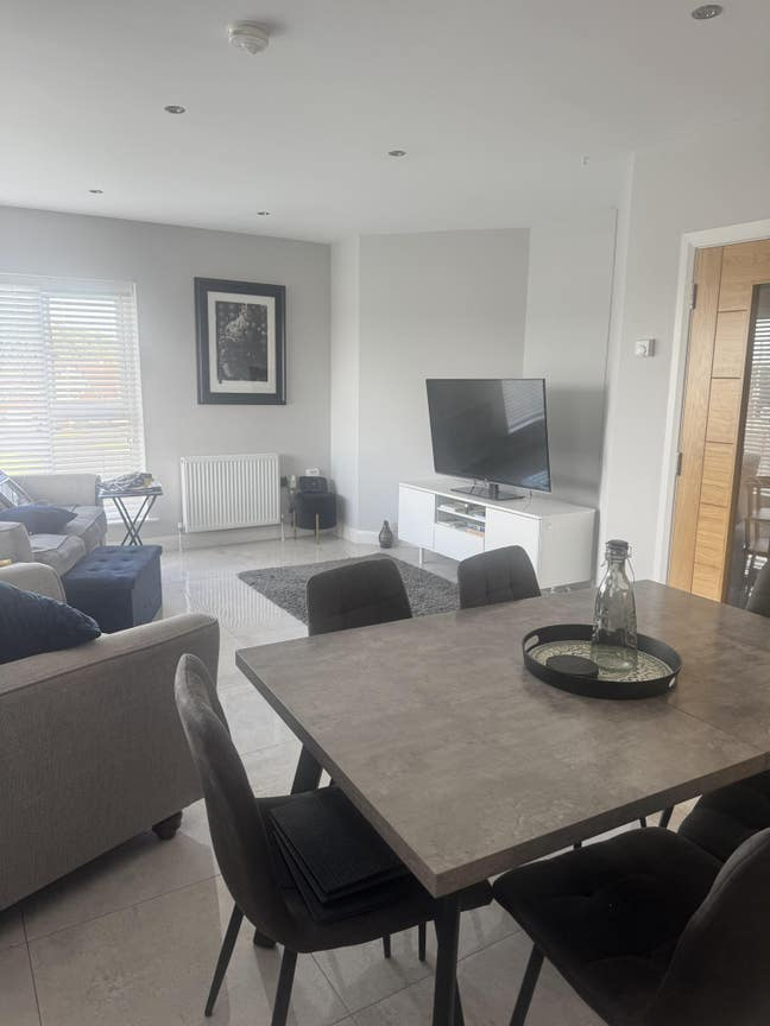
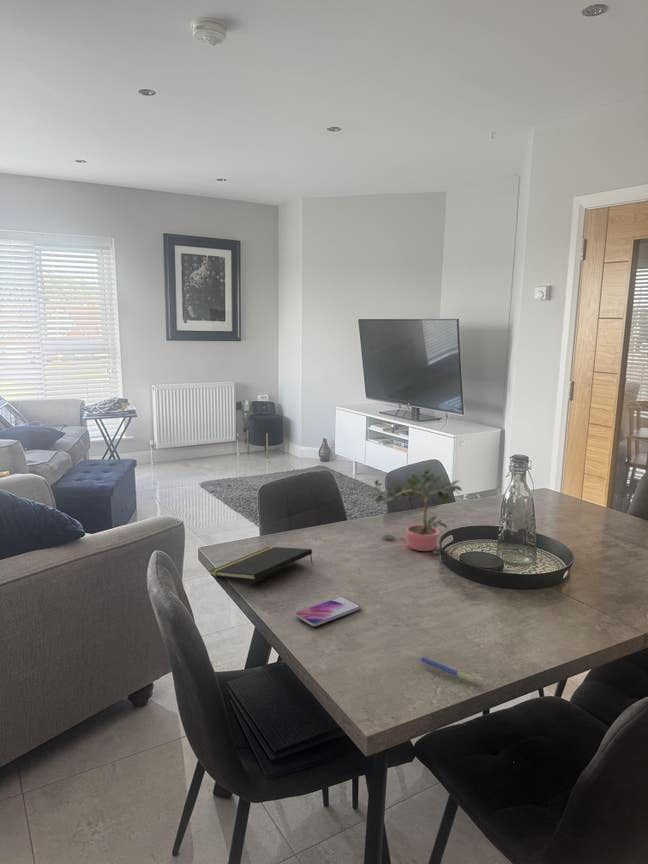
+ smartphone (328, 610)
+ notepad (262, 562)
+ potted plant (424, 506)
+ pen (449, 670)
